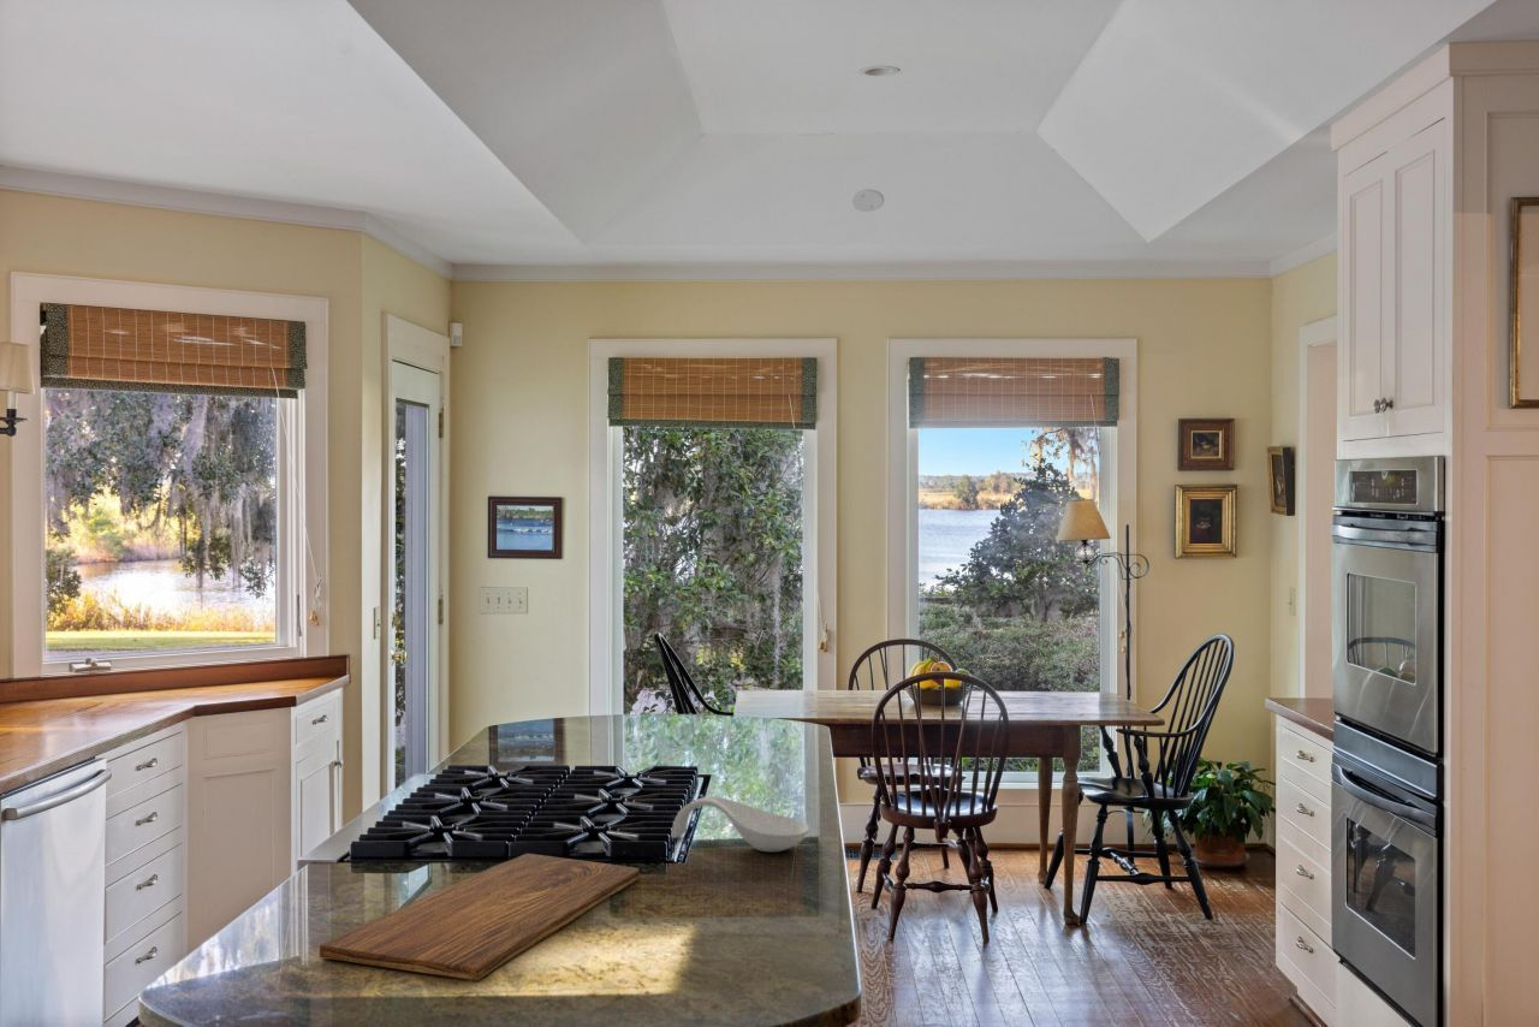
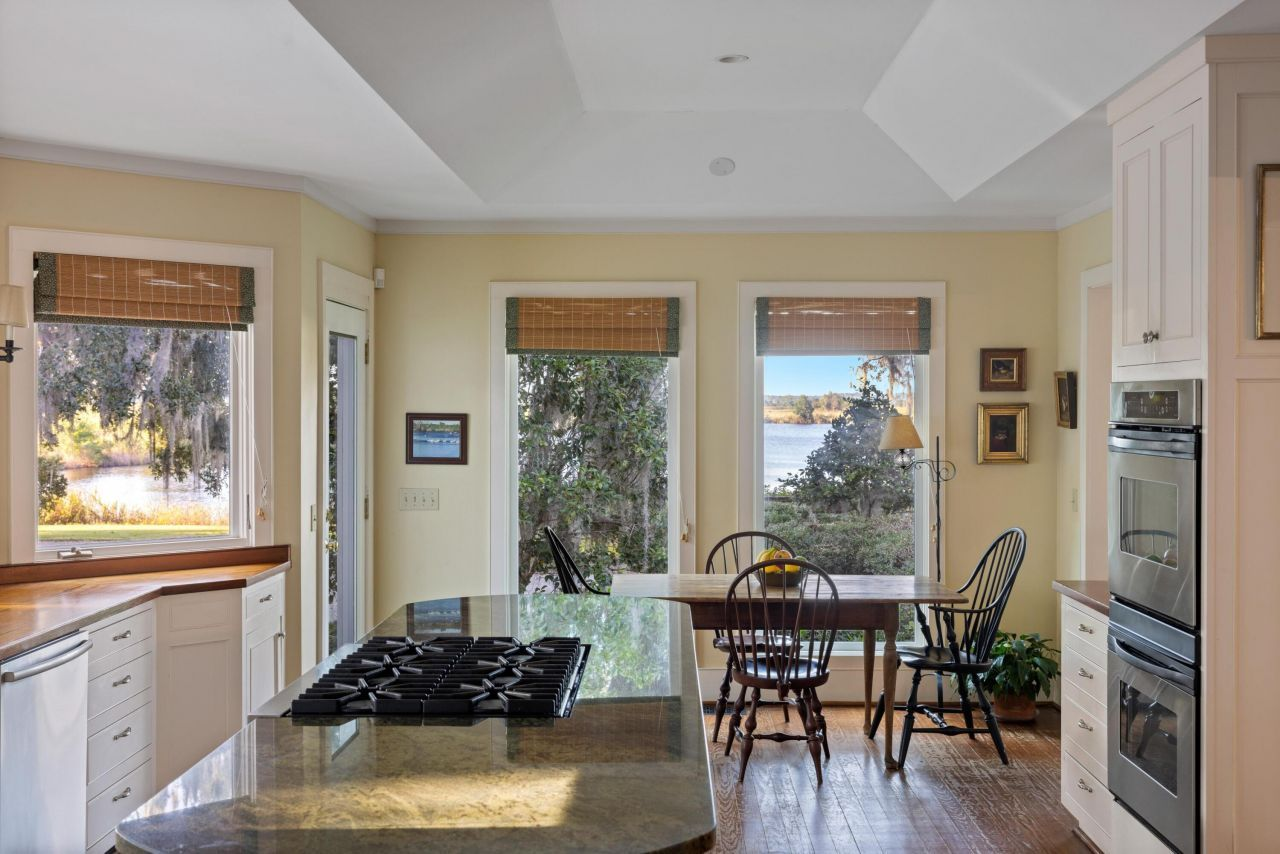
- cutting board (498, 907)
- spoon rest (739, 821)
